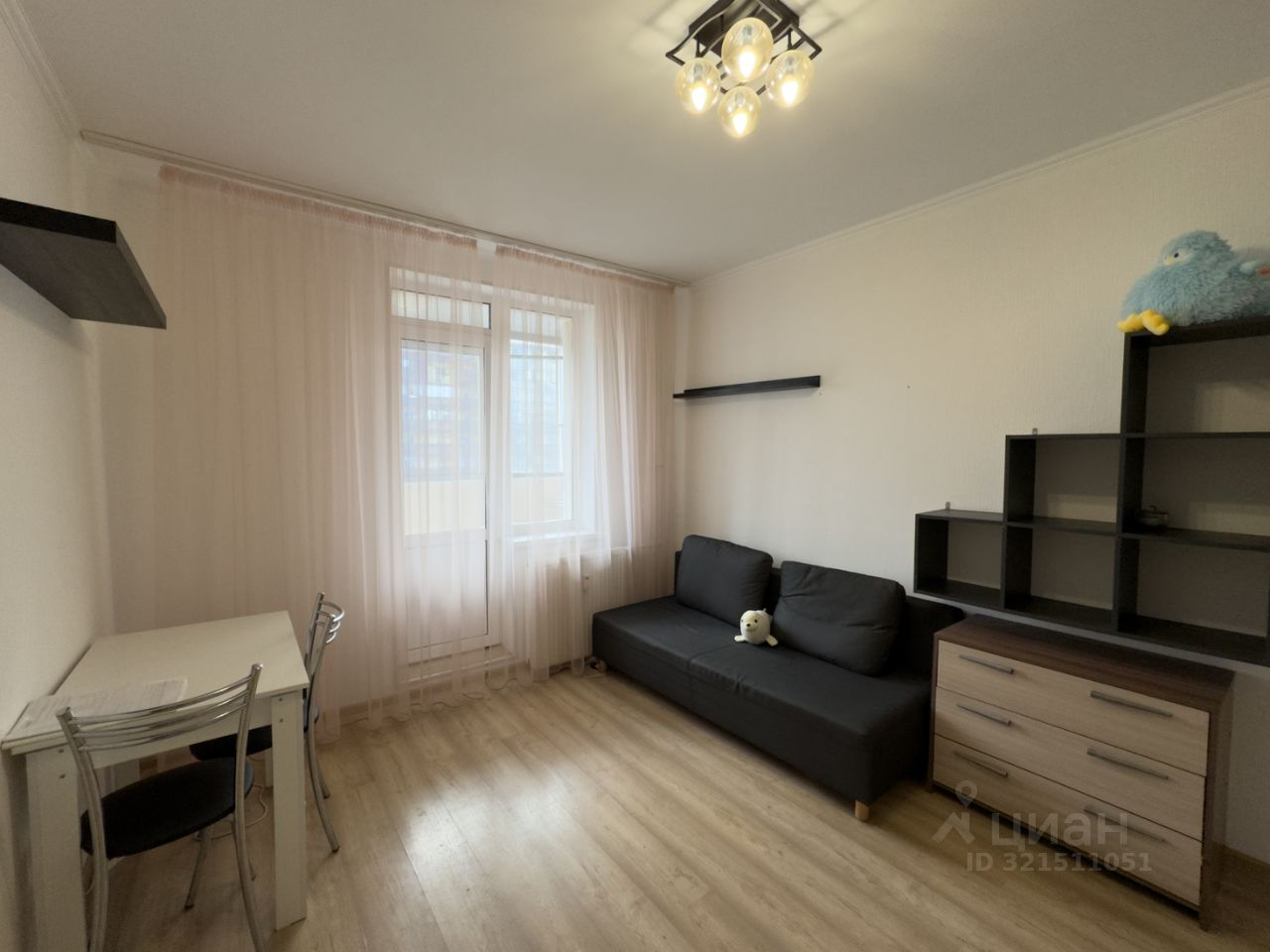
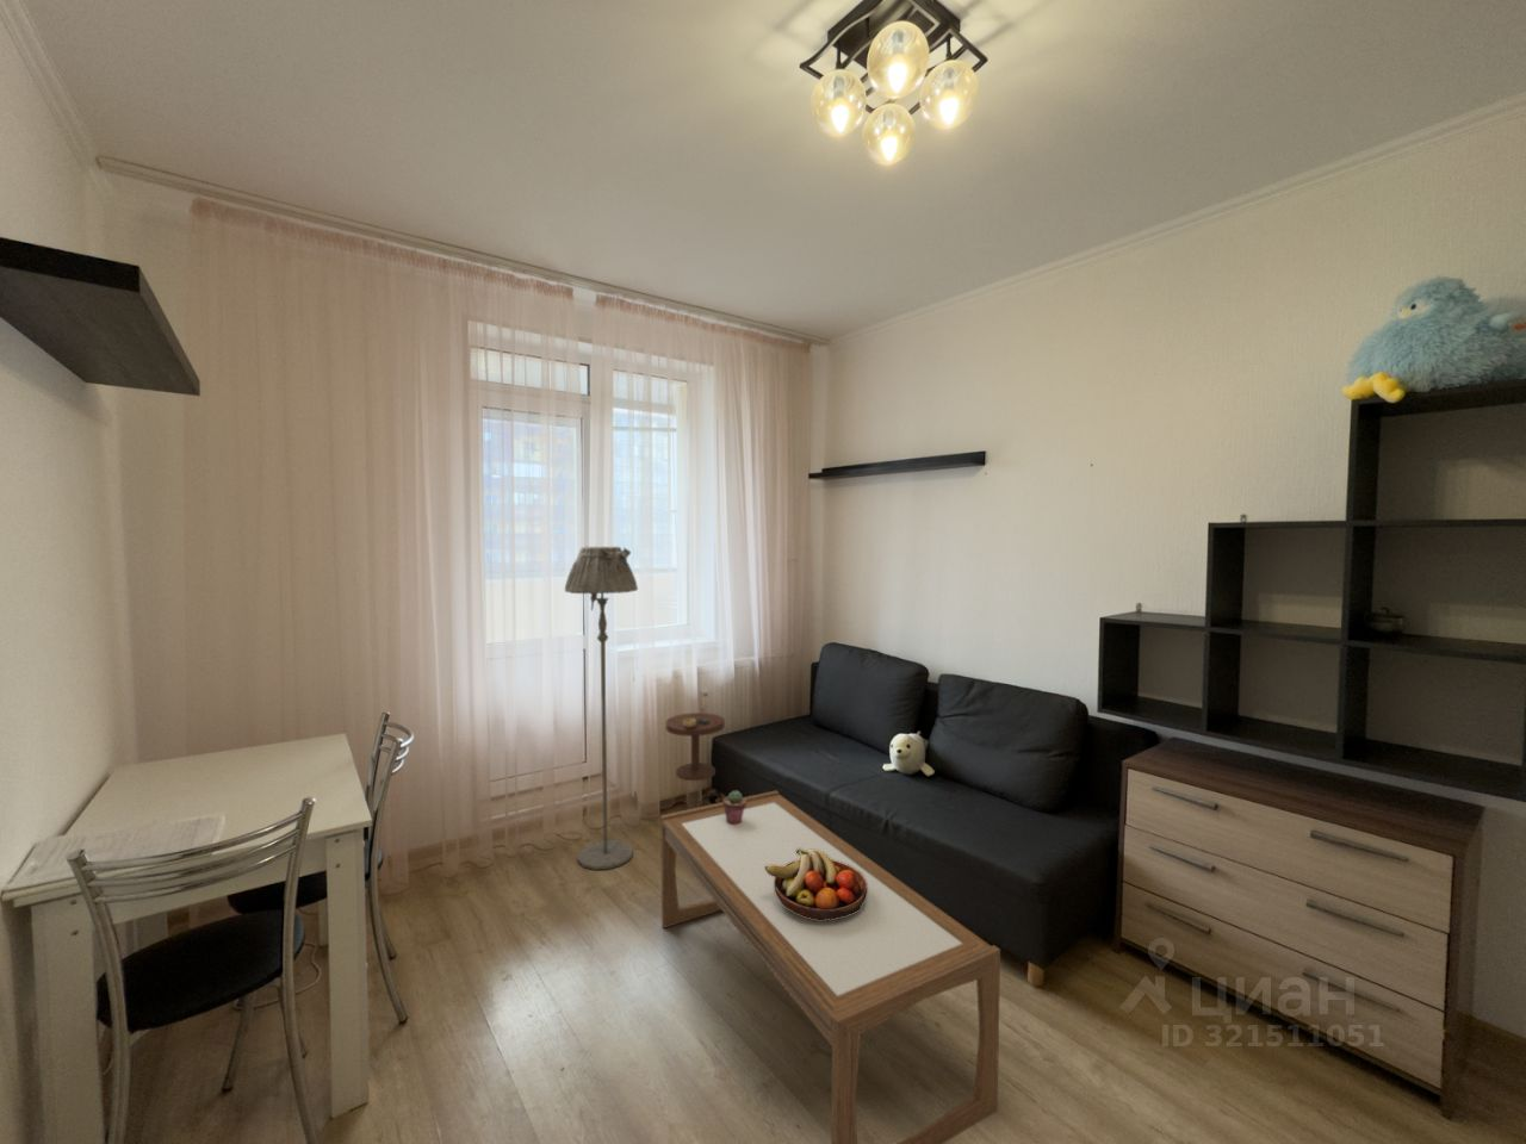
+ coffee table (797, 934)
+ floor lamp (602, 703)
+ fruit bowl (819, 874)
+ potted succulent (734, 802)
+ side table (695, 769)
